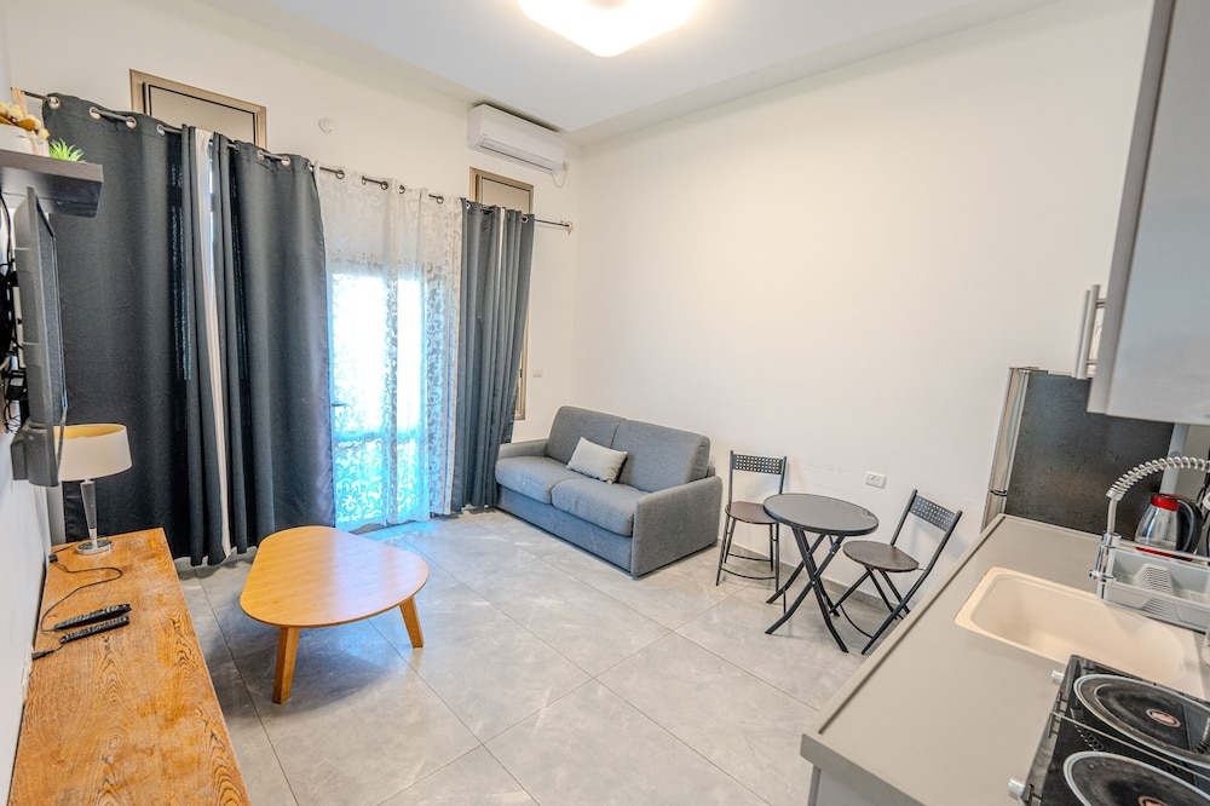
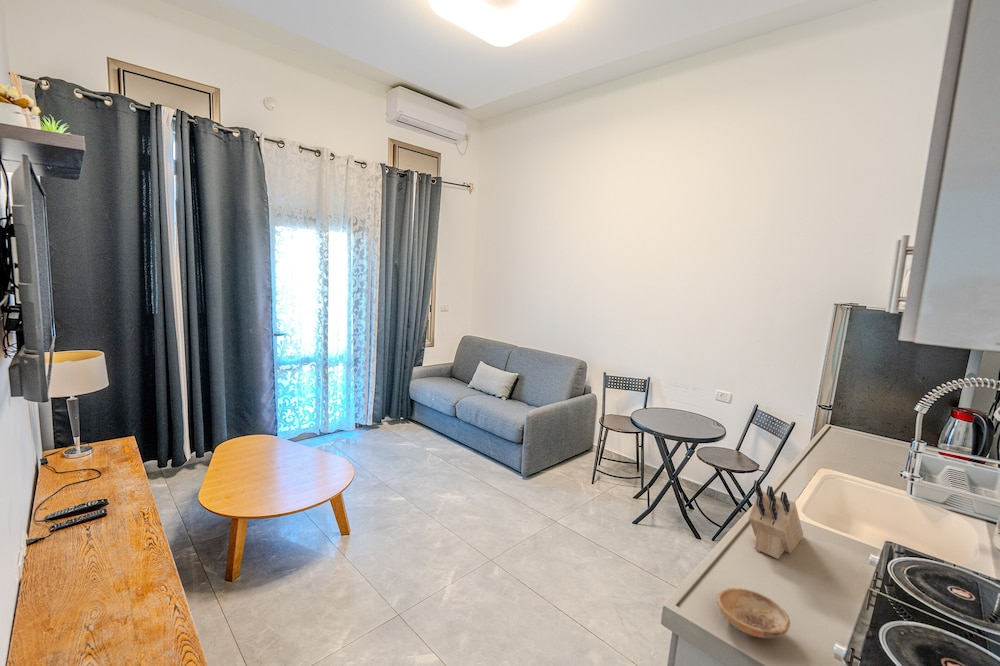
+ bowl (751, 617)
+ knife block (777, 511)
